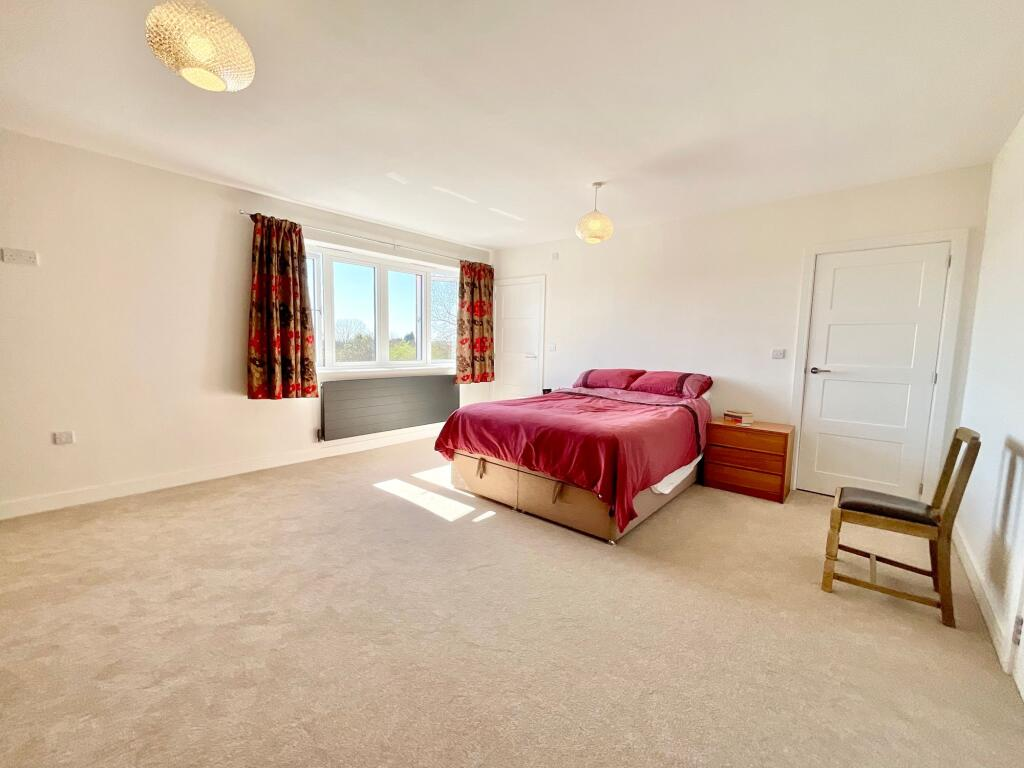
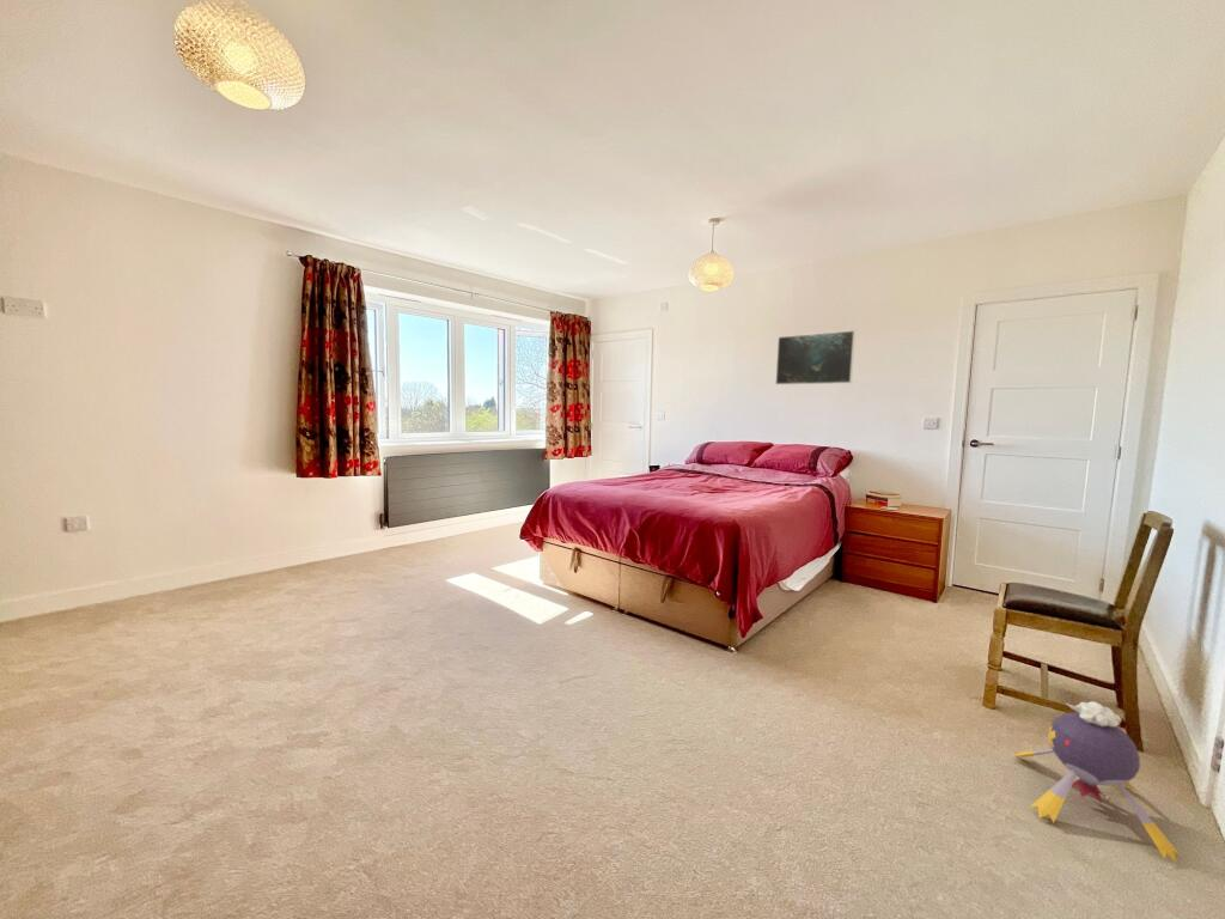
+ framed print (812, 359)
+ plush toy (1091, 753)
